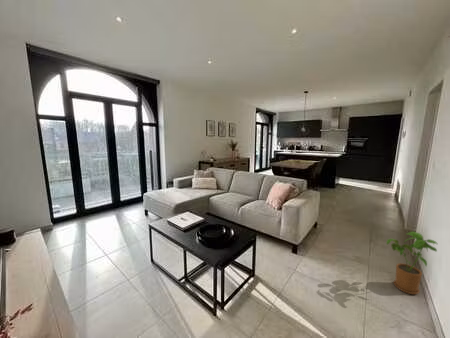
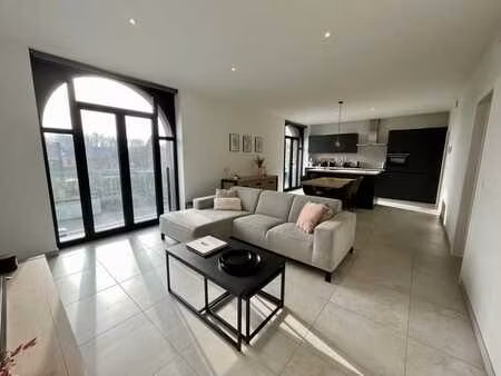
- house plant (407, 260)
